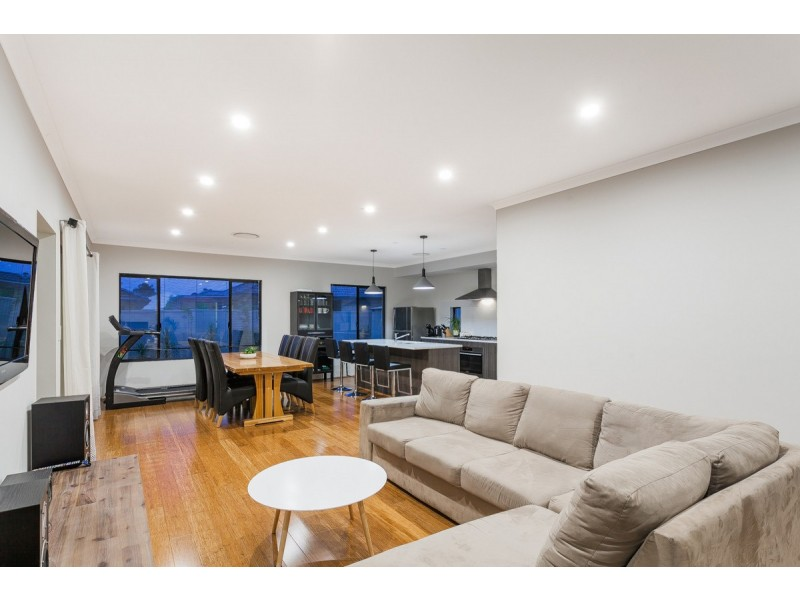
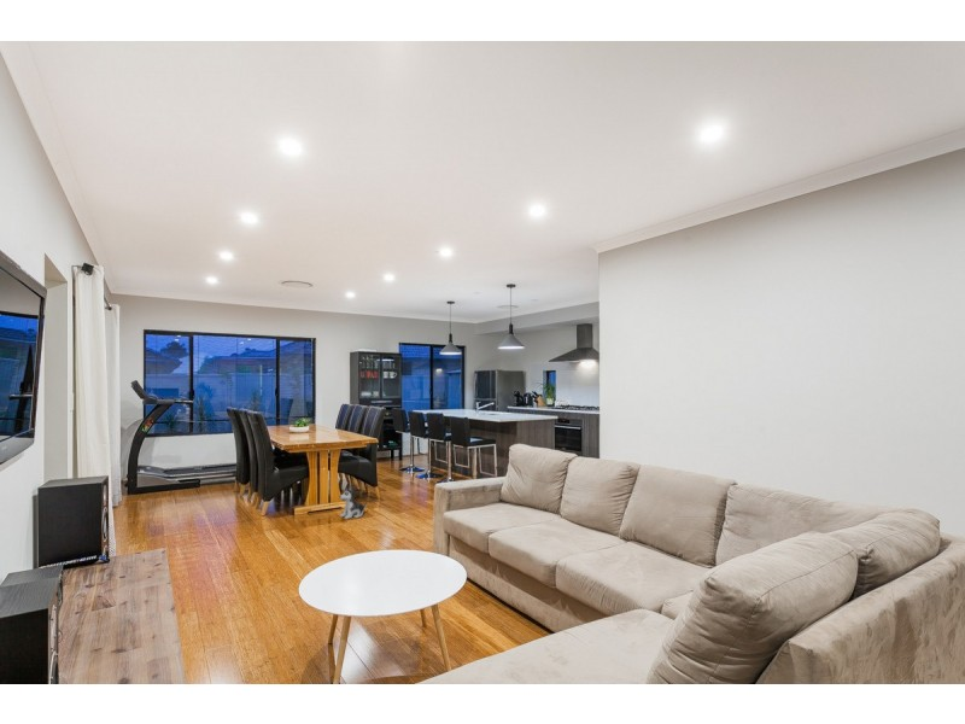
+ plush toy (353, 500)
